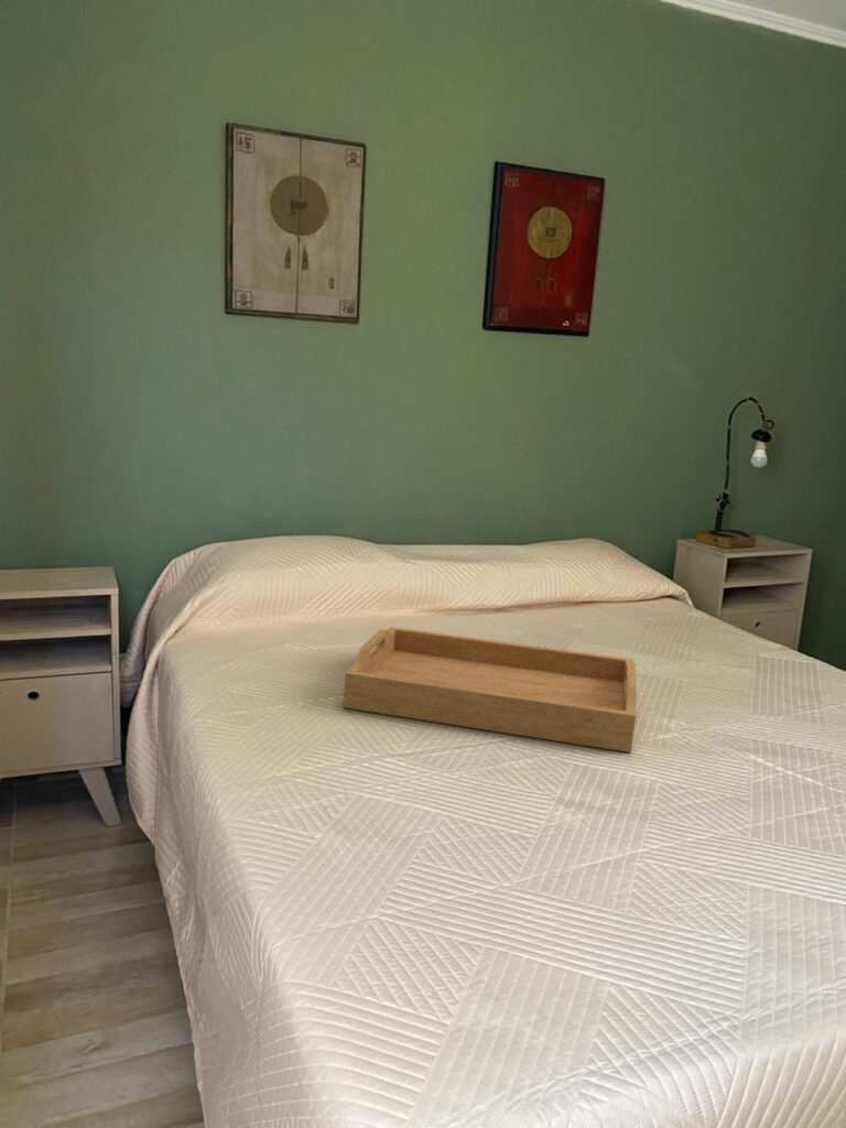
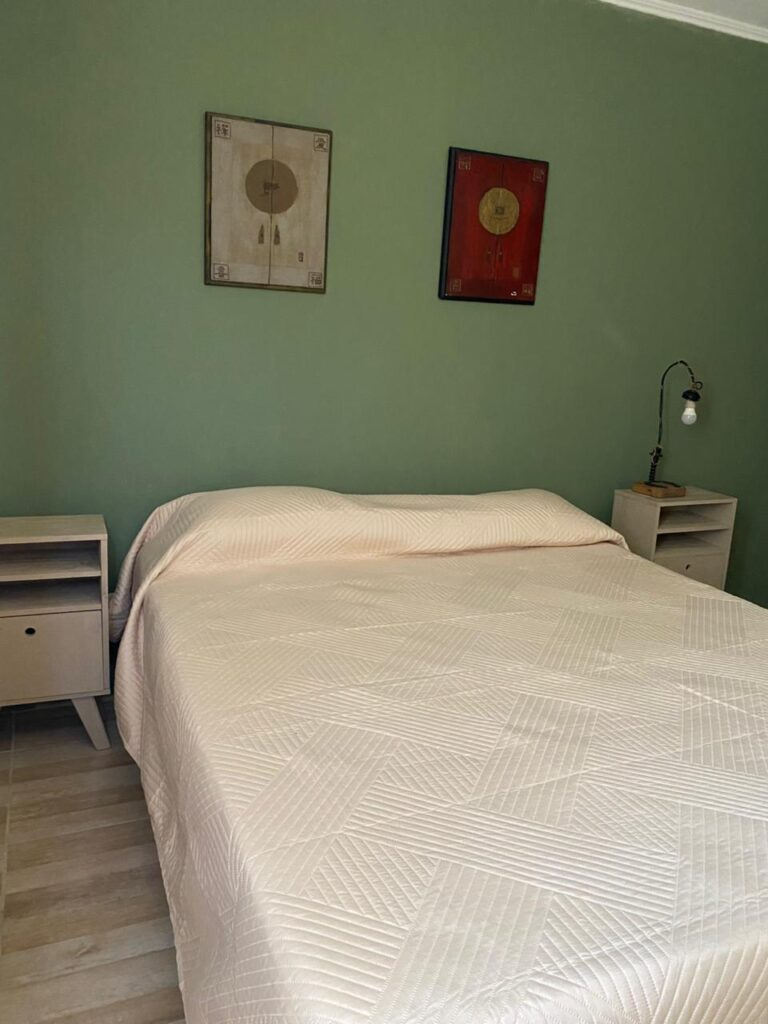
- serving tray (496, 676)
